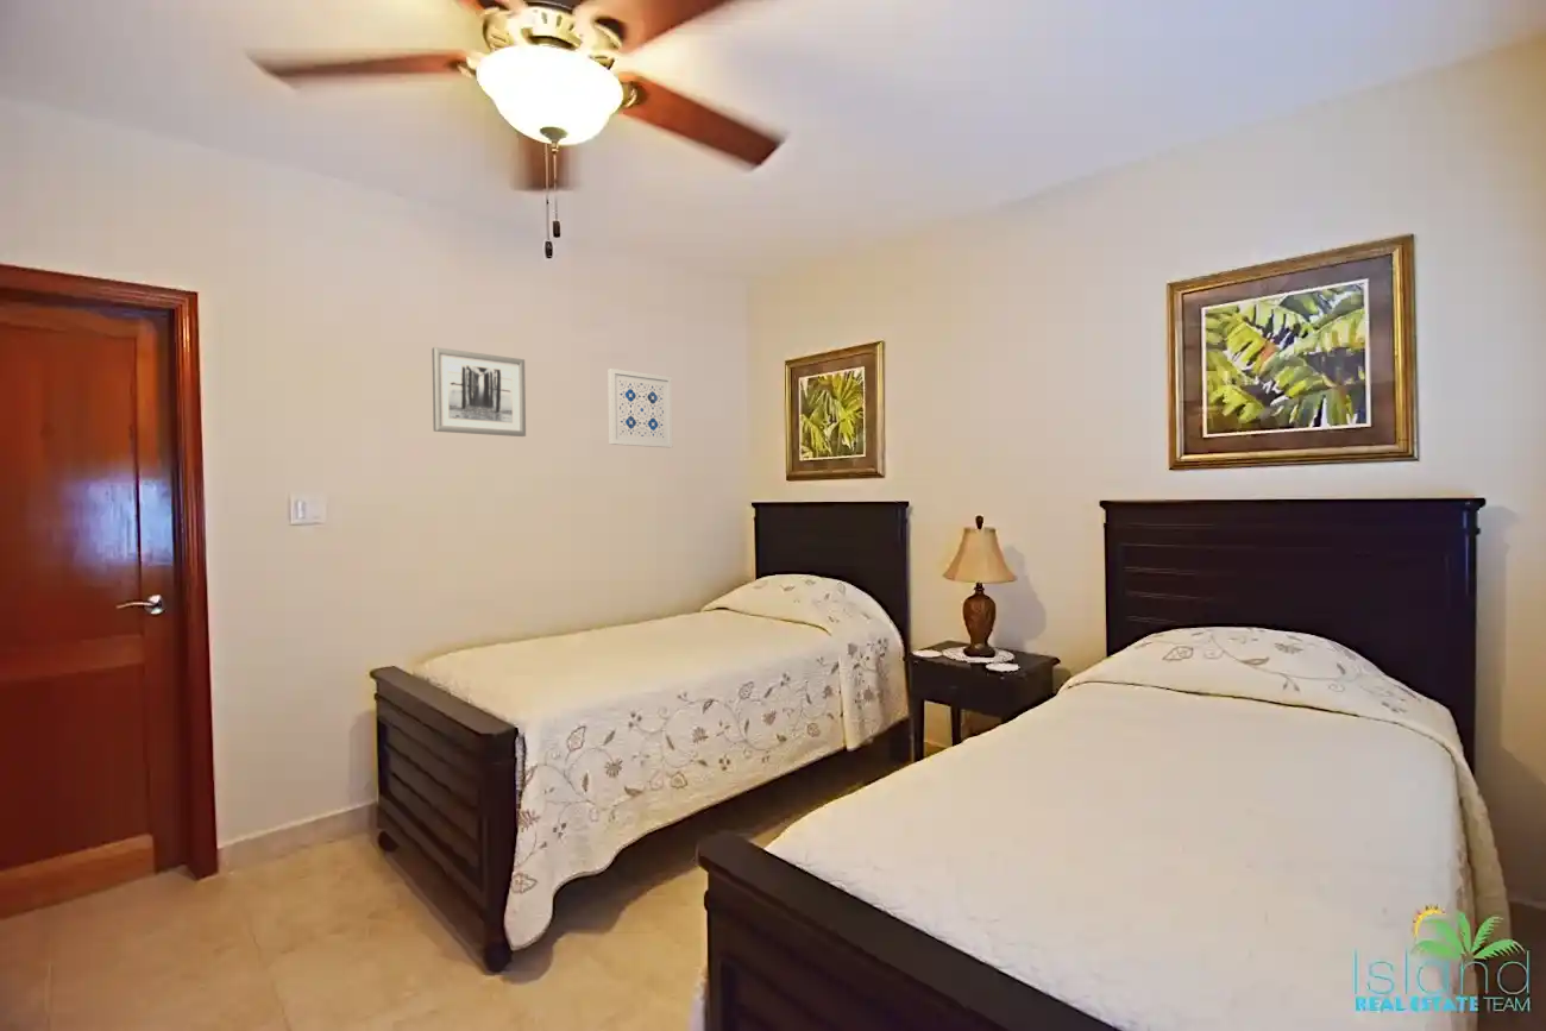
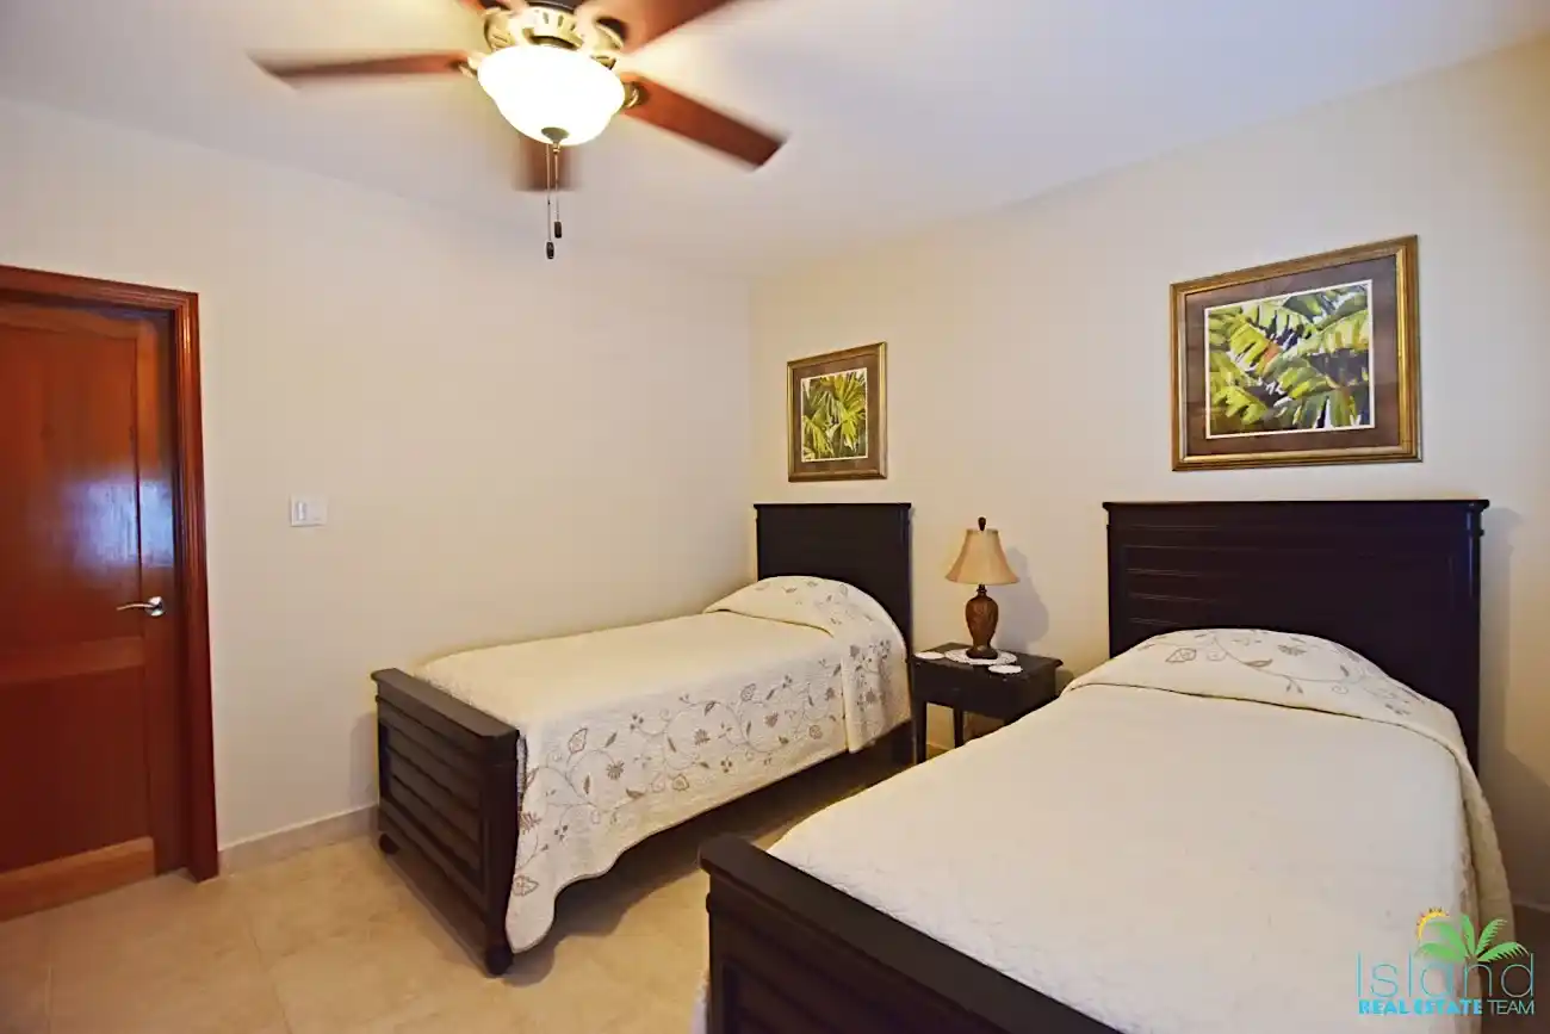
- wall art (480, 394)
- wall art (641, 409)
